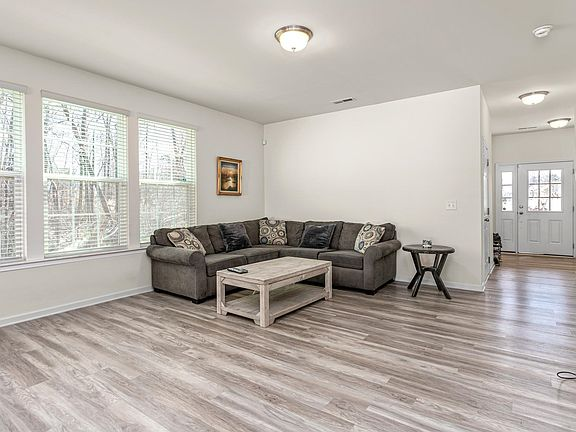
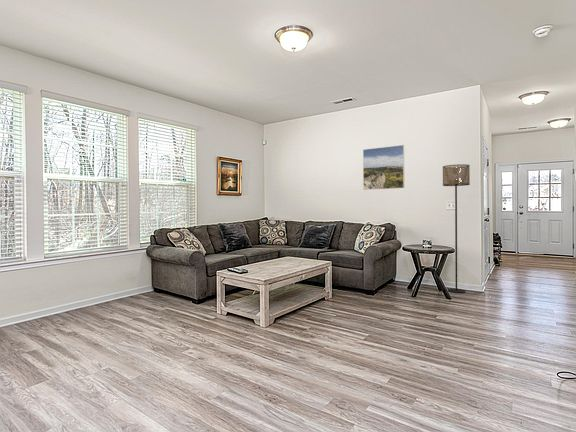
+ floor lamp (456, 228)
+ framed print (383, 168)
